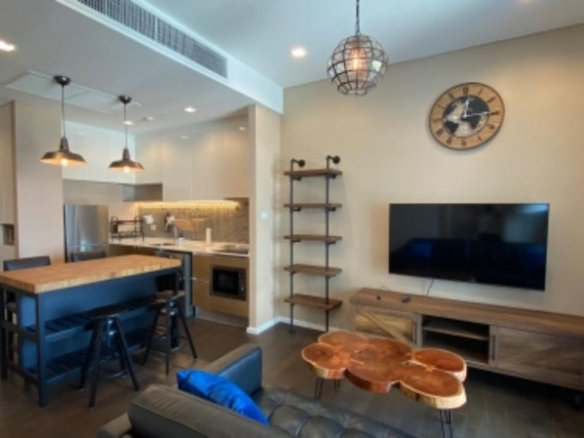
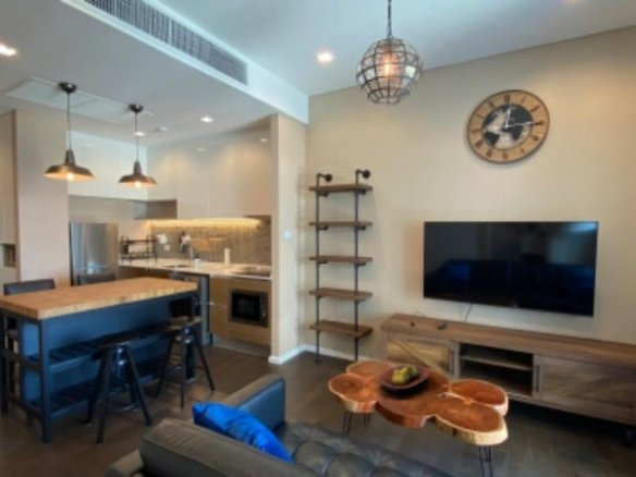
+ fruit bowl (403, 376)
